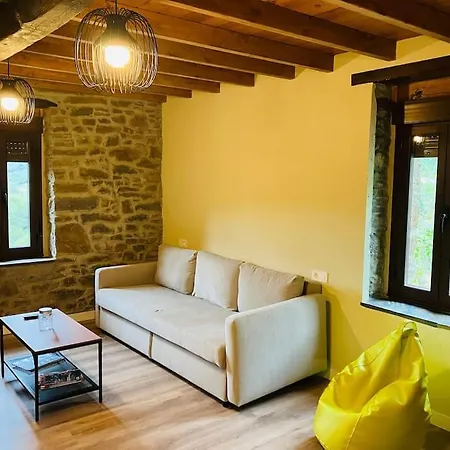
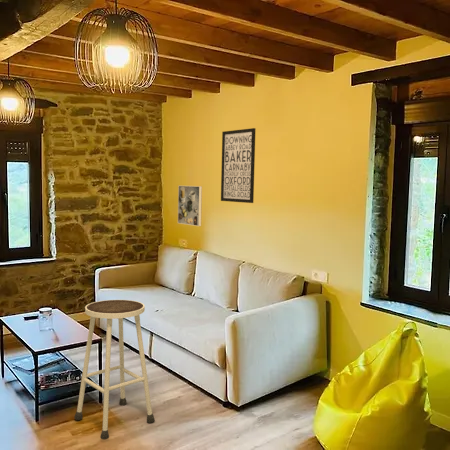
+ stool (115, 366)
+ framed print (189, 205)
+ wall art (237, 166)
